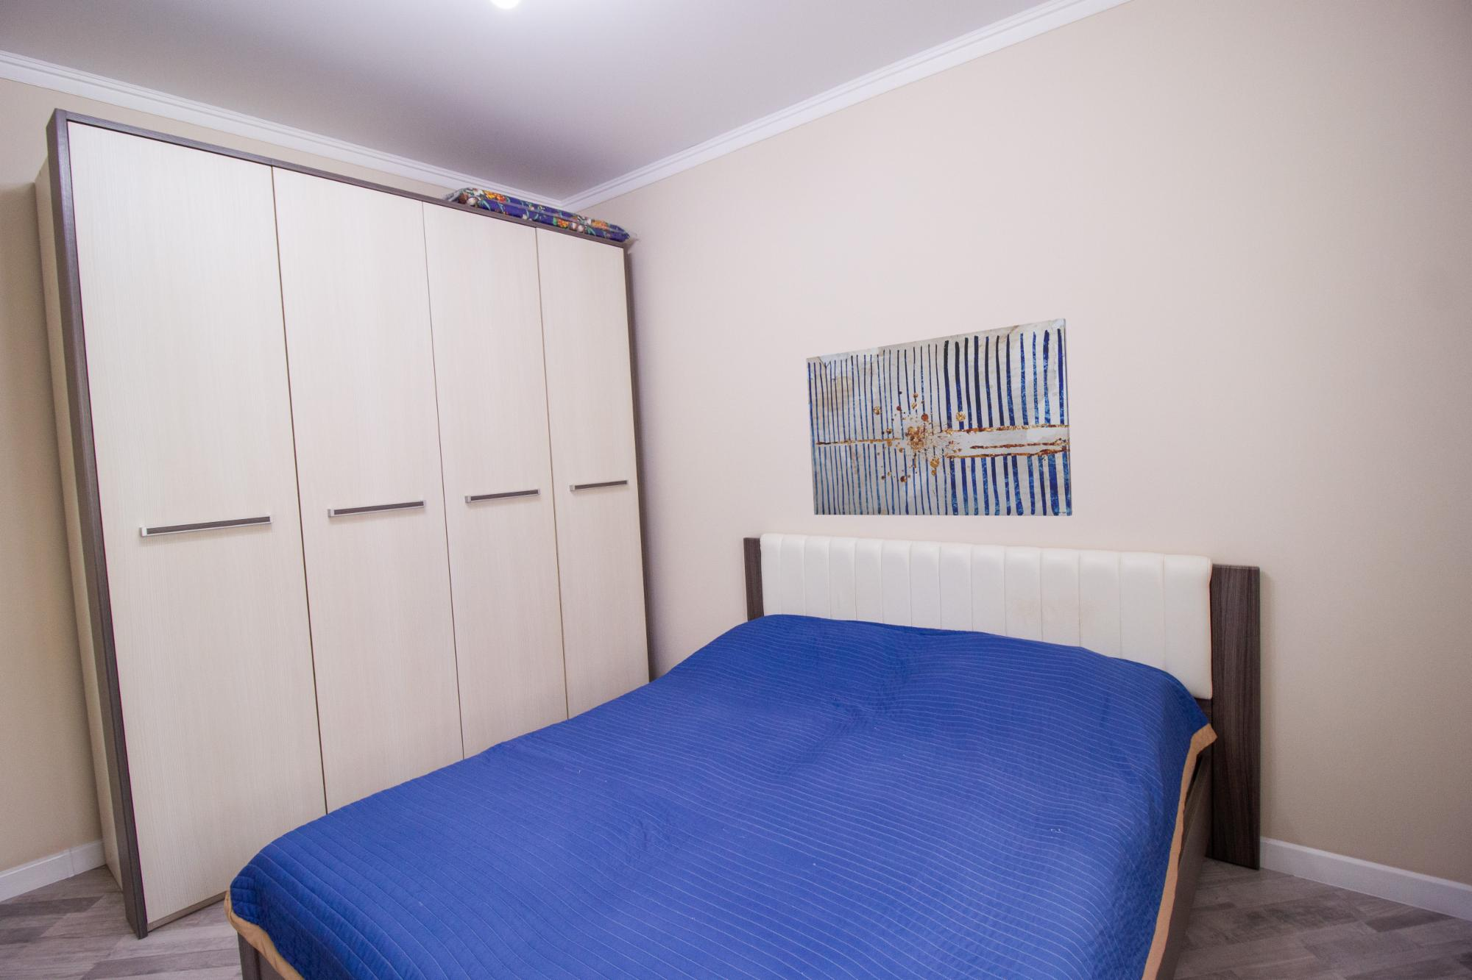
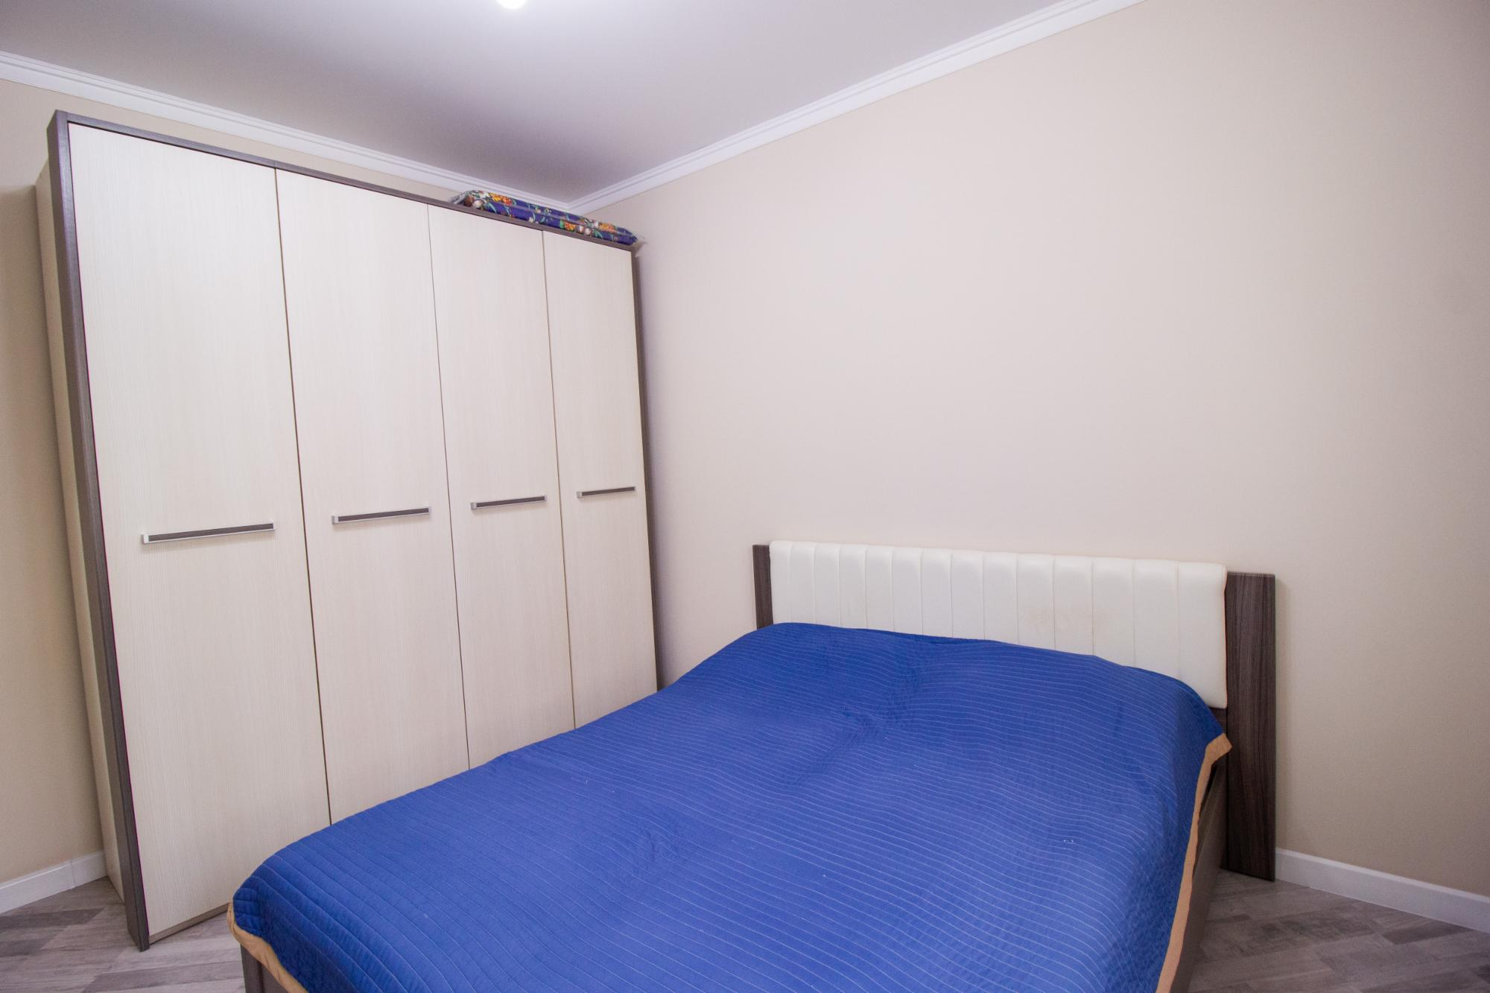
- wall art (925, 428)
